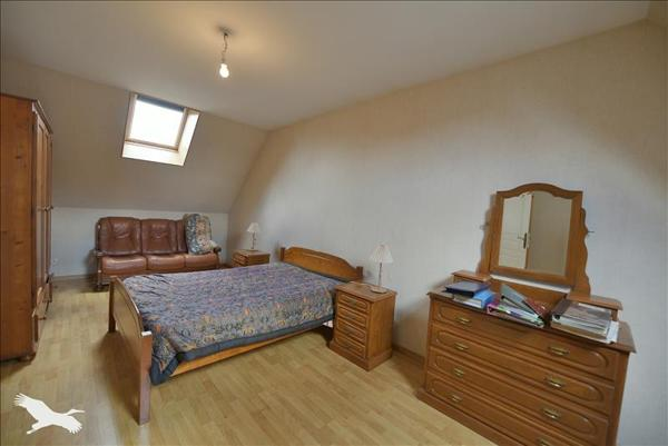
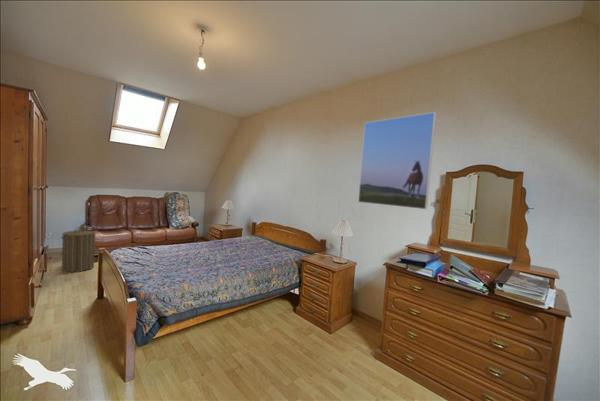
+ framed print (393, 162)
+ laundry hamper (79, 247)
